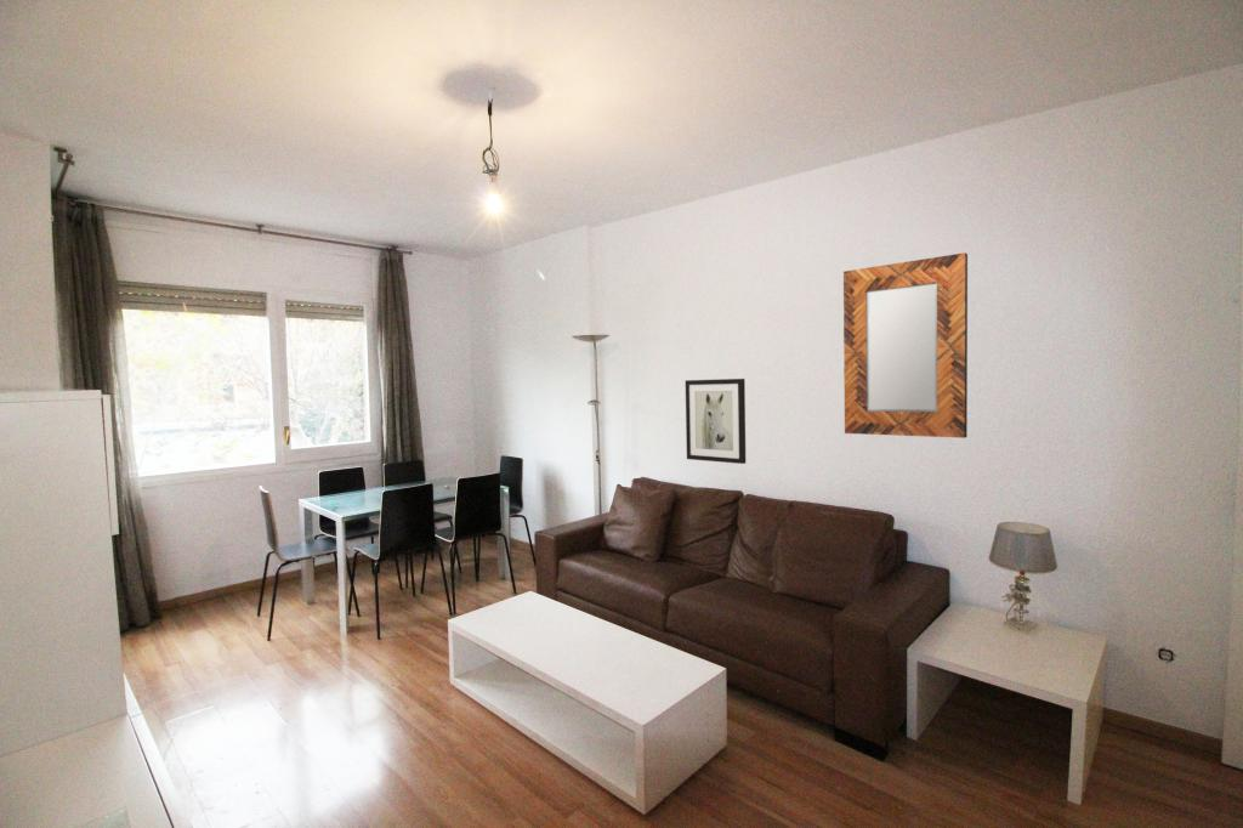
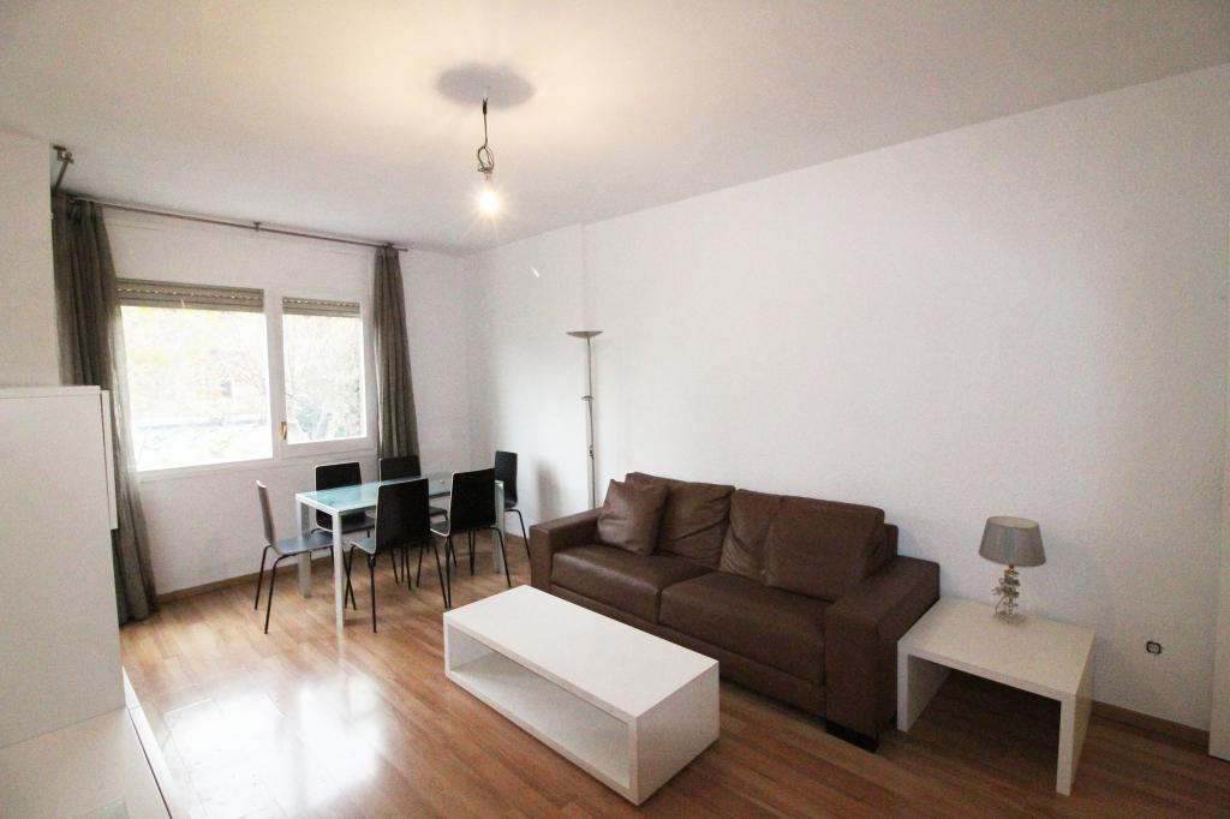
- home mirror (901, 350)
- wall art (714, 420)
